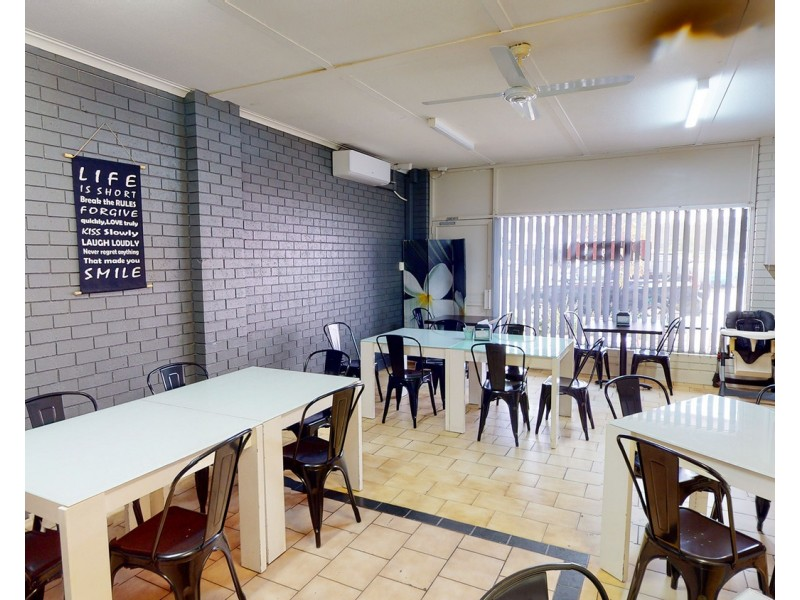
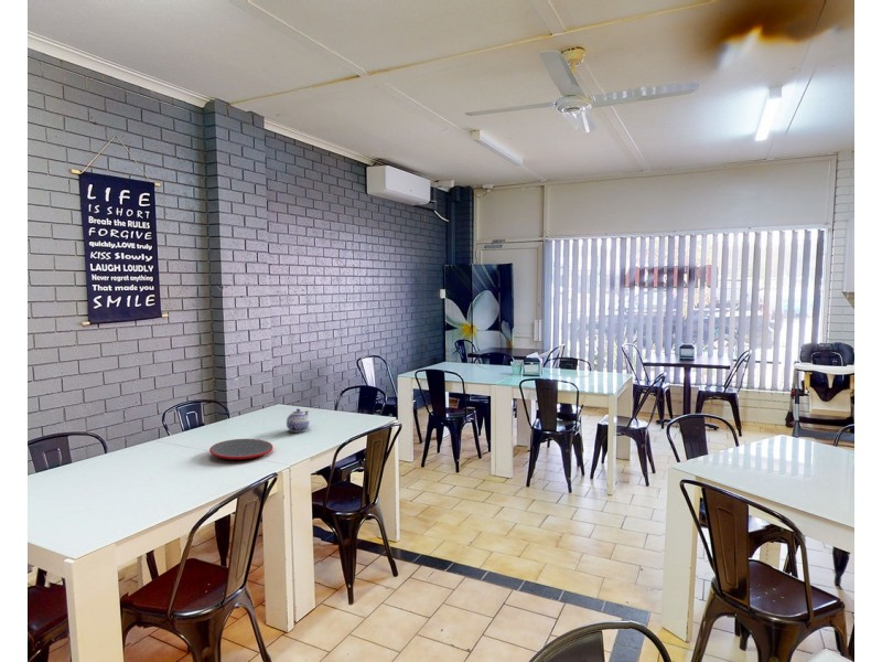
+ plate (241, 449)
+ teapot (298, 419)
